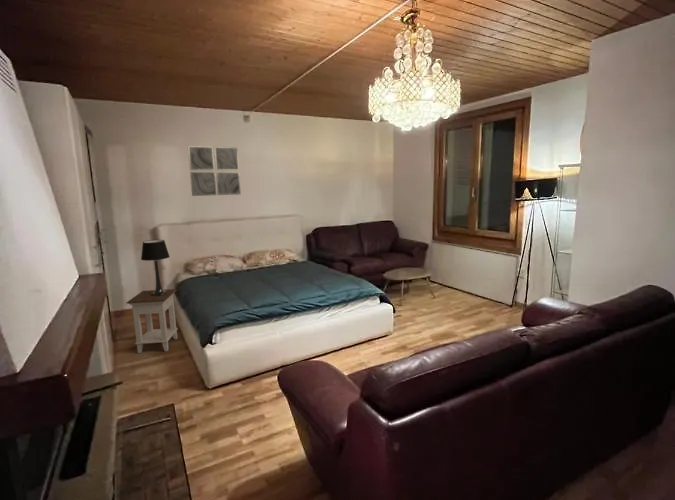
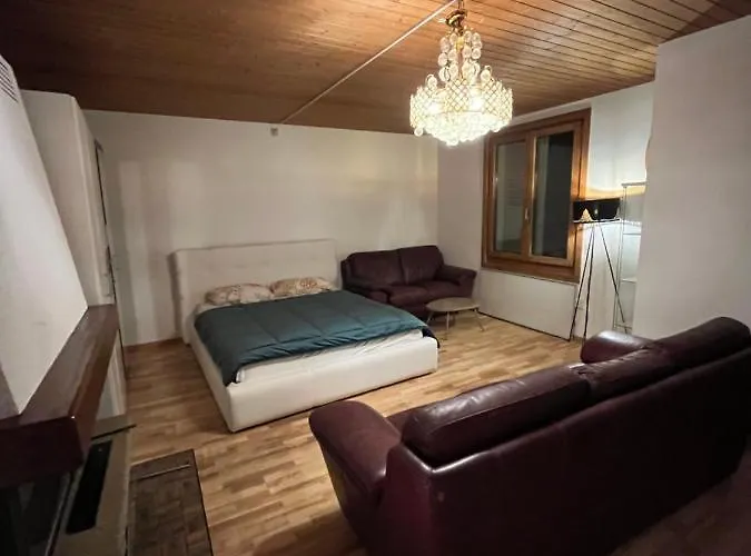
- table lamp (156, 267)
- wall art (214, 170)
- nightstand (159, 319)
